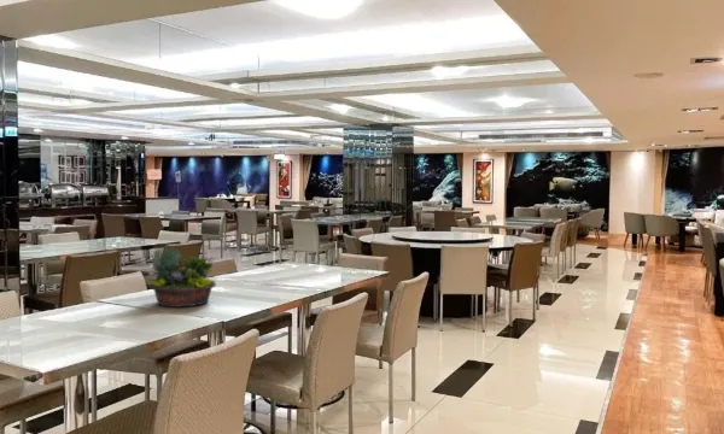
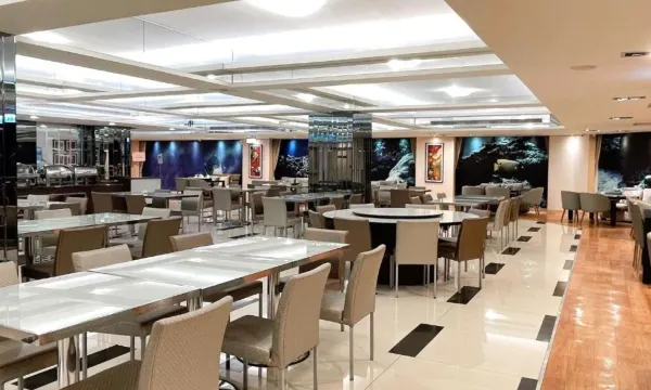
- succulent planter (183, 274)
